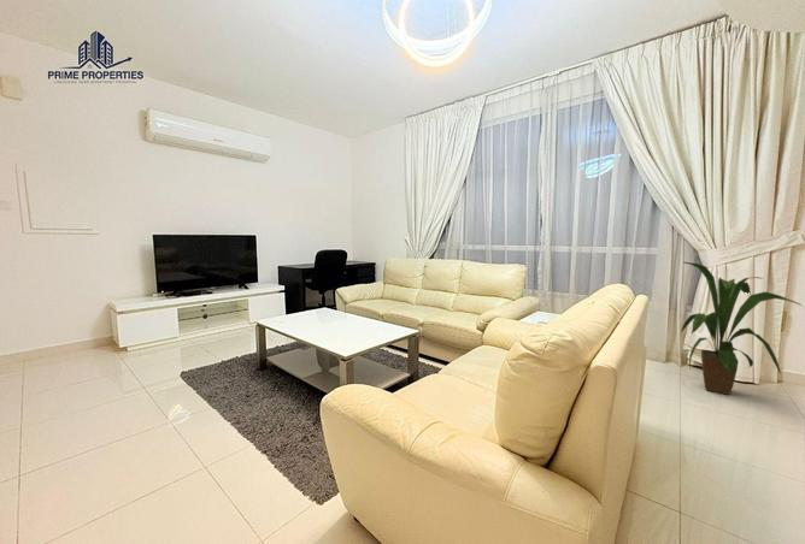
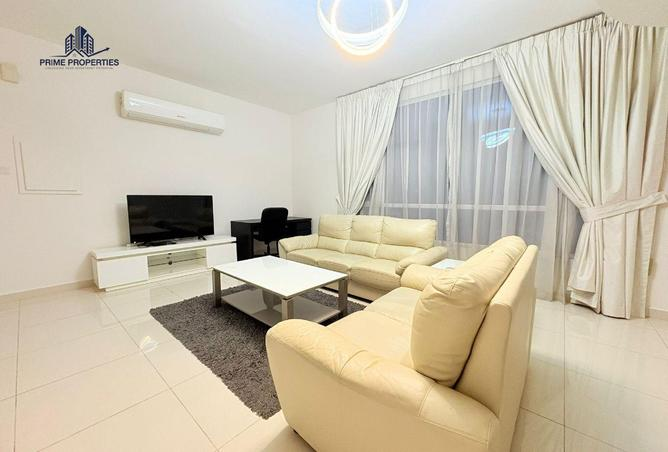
- house plant (739, 330)
